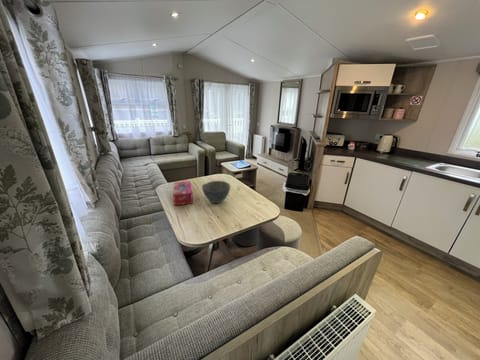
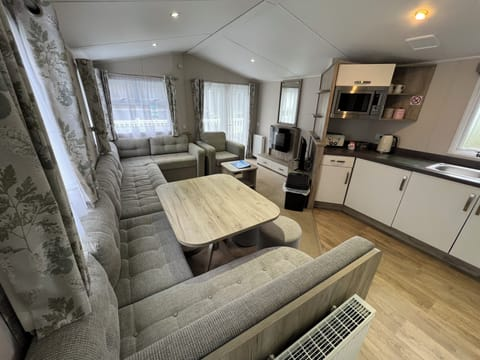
- bowl (216, 193)
- tissue box (183, 192)
